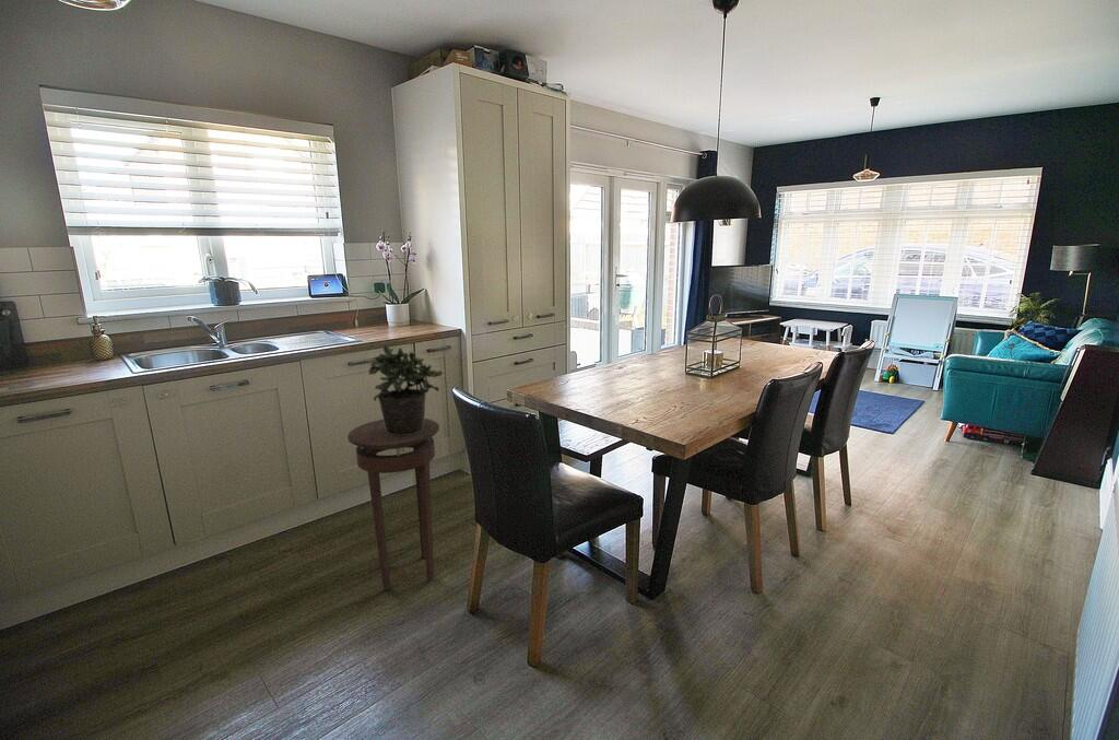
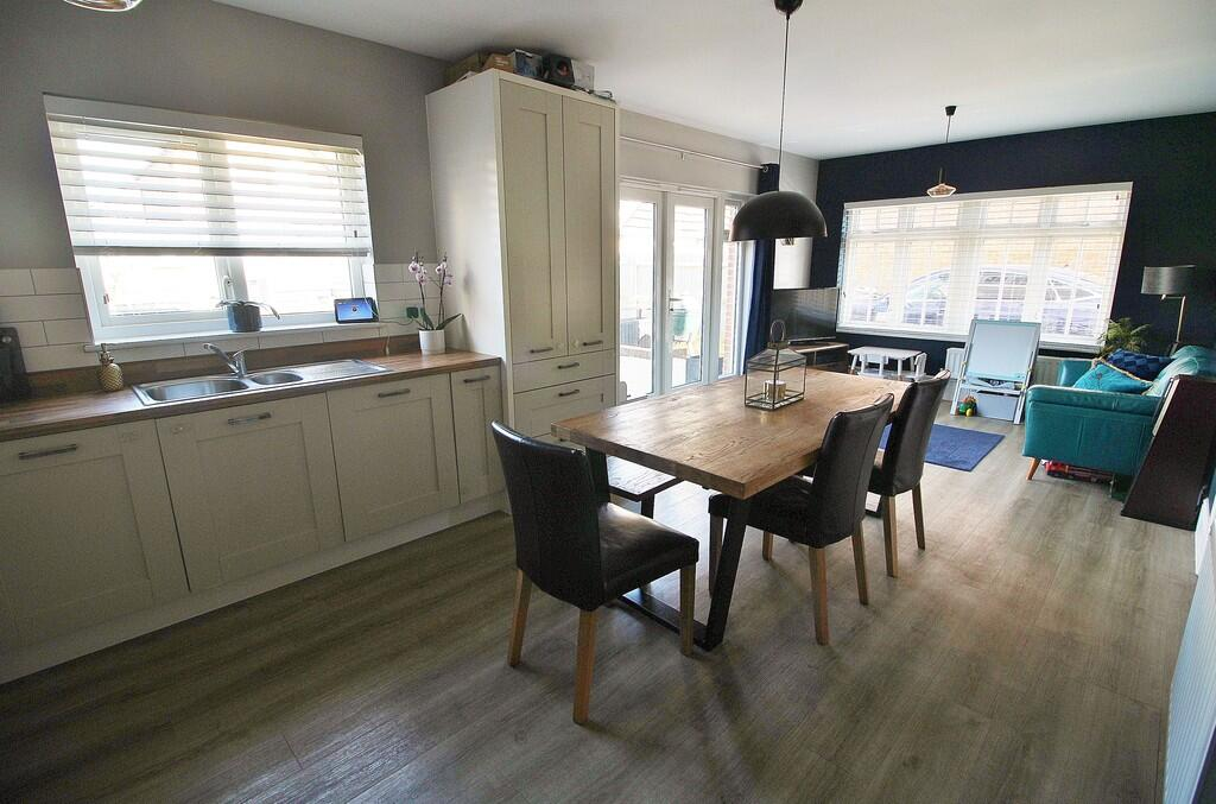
- potted plant (399, 387)
- stool (417, 503)
